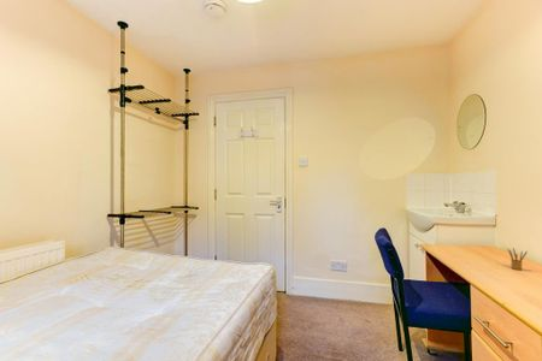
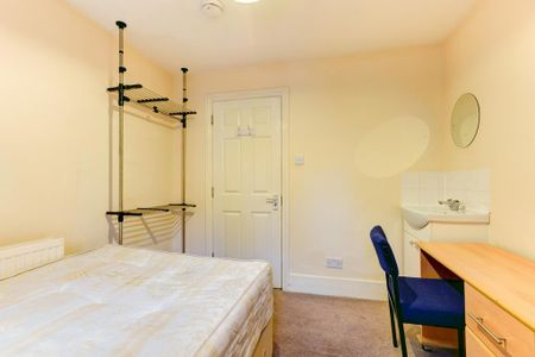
- pencil box (516, 259)
